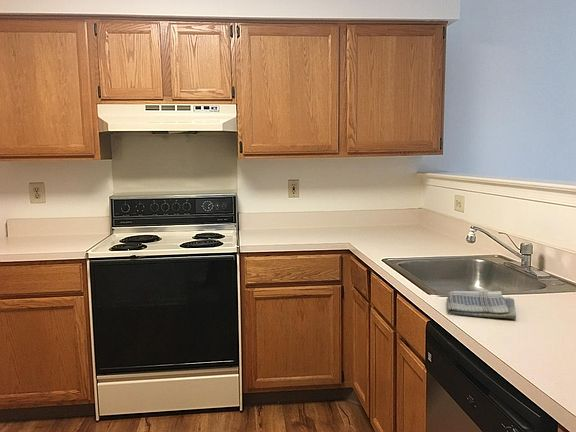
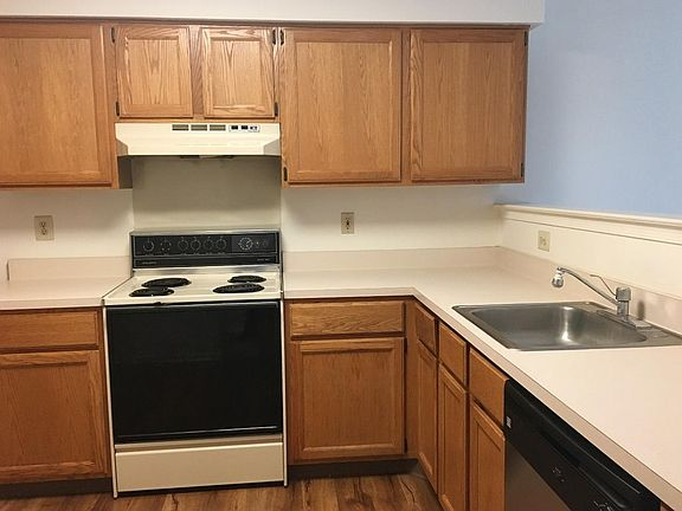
- dish towel (480, 302)
